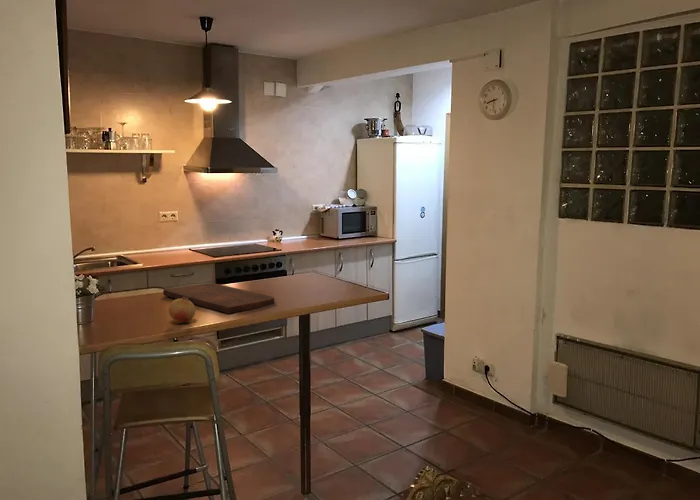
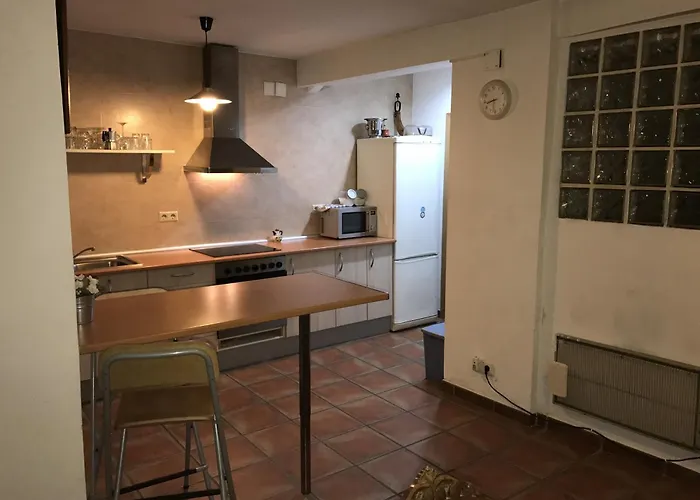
- cutting board (219, 296)
- fruit (182, 308)
